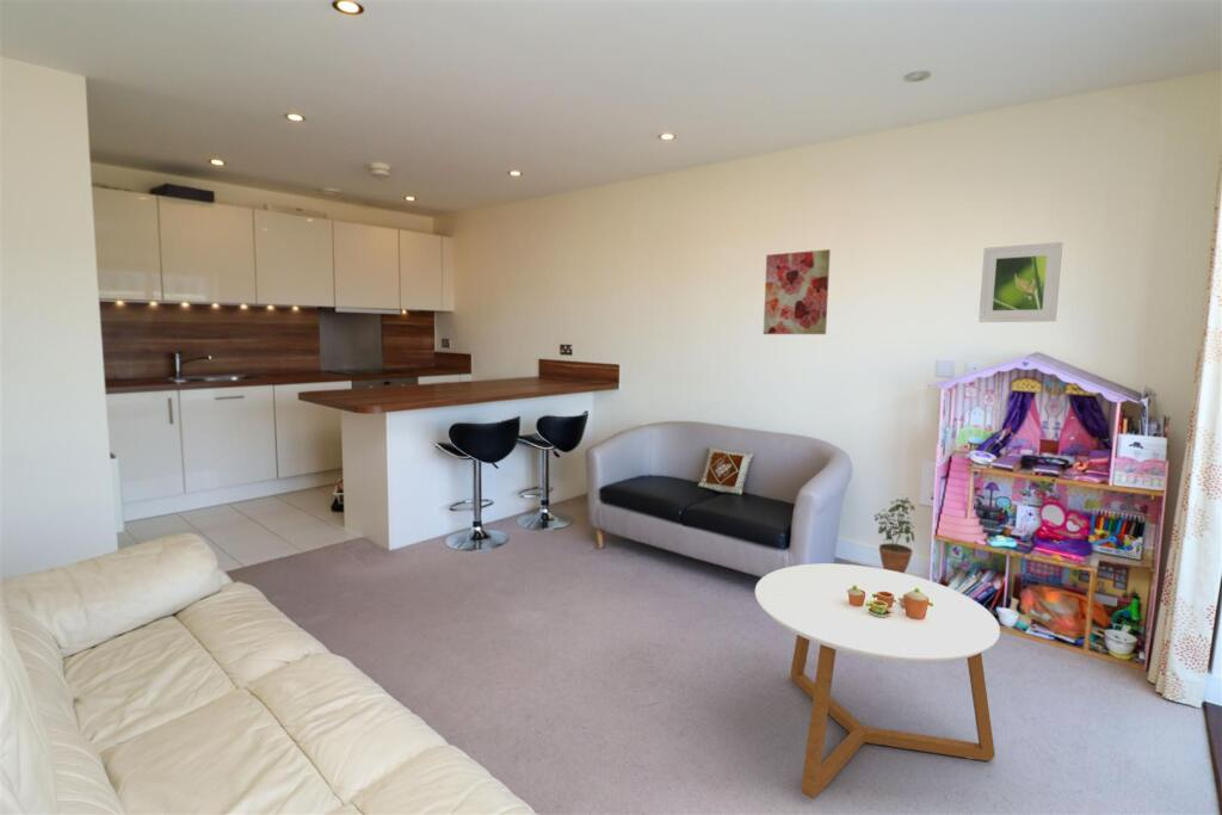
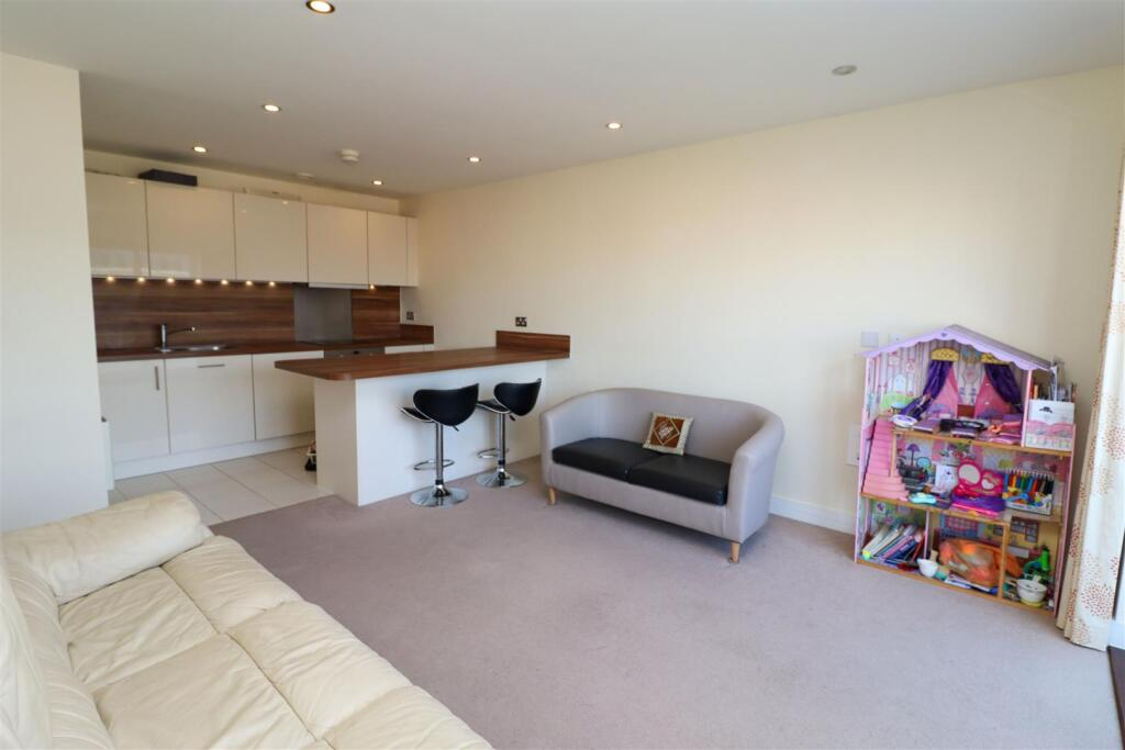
- potted plant (891, 537)
- coffee table (874, 657)
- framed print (1018, 283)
- toy tea set (889, 595)
- wall art (795, 294)
